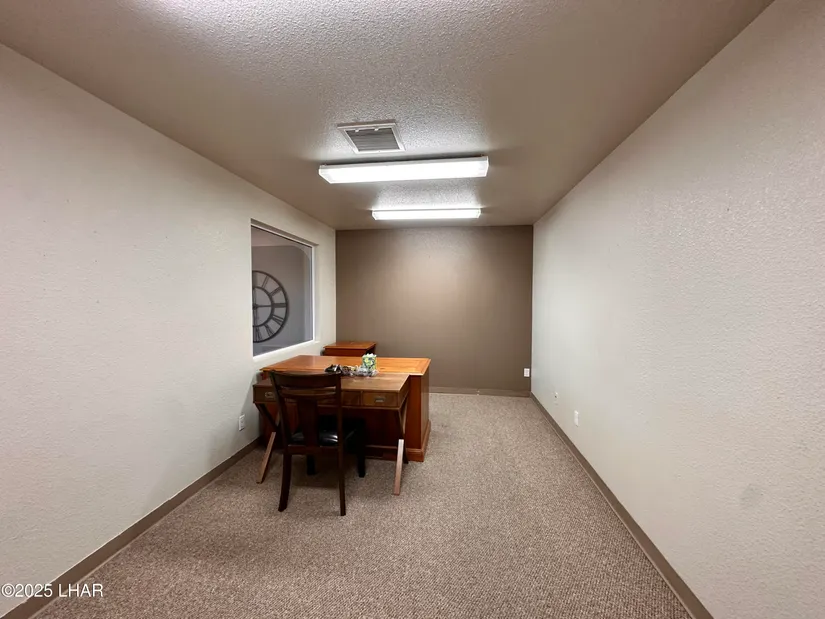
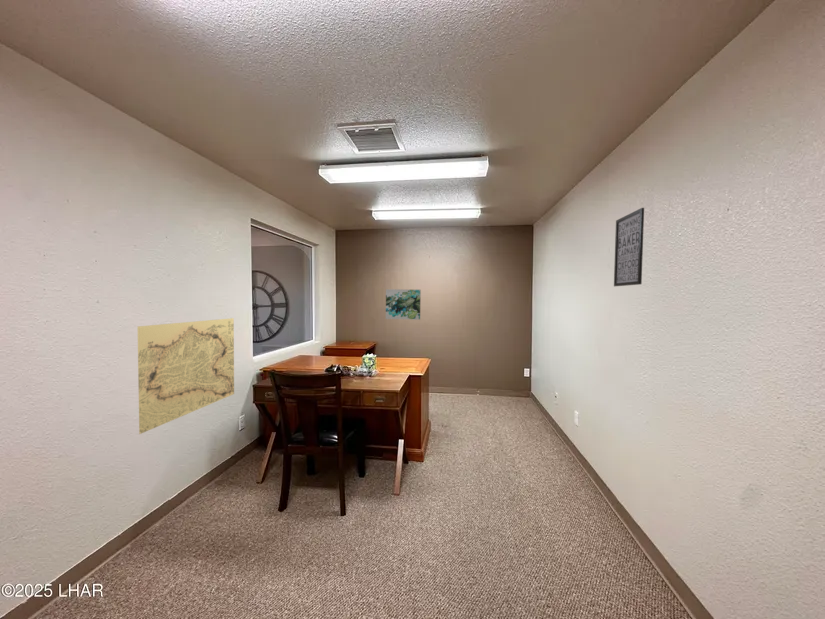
+ wall art (403, 304)
+ map (194, 366)
+ wall art (627, 250)
